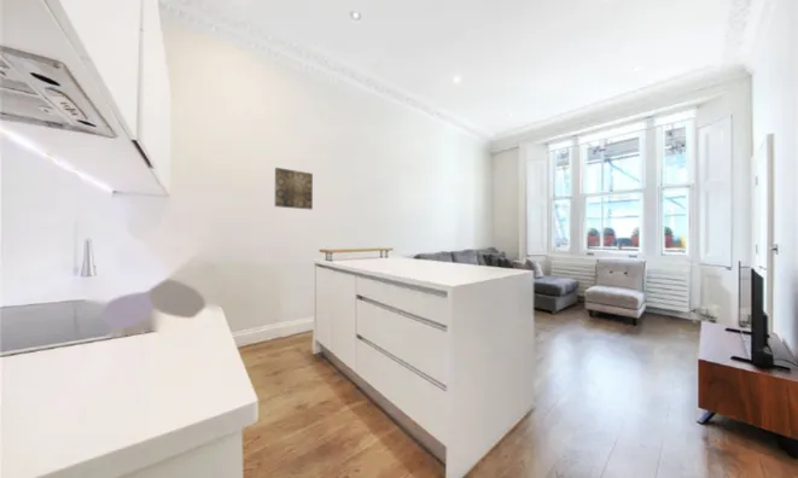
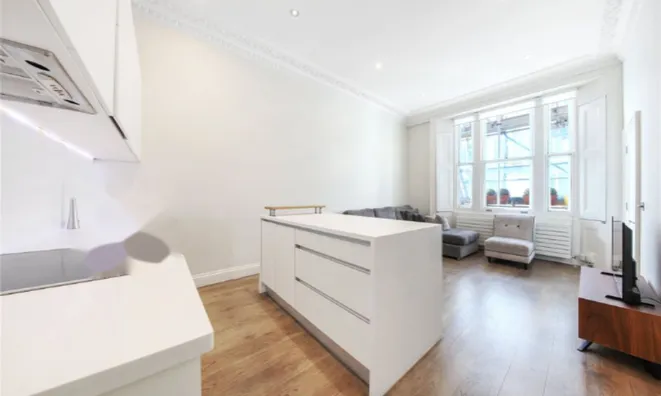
- wall art (293, 188)
